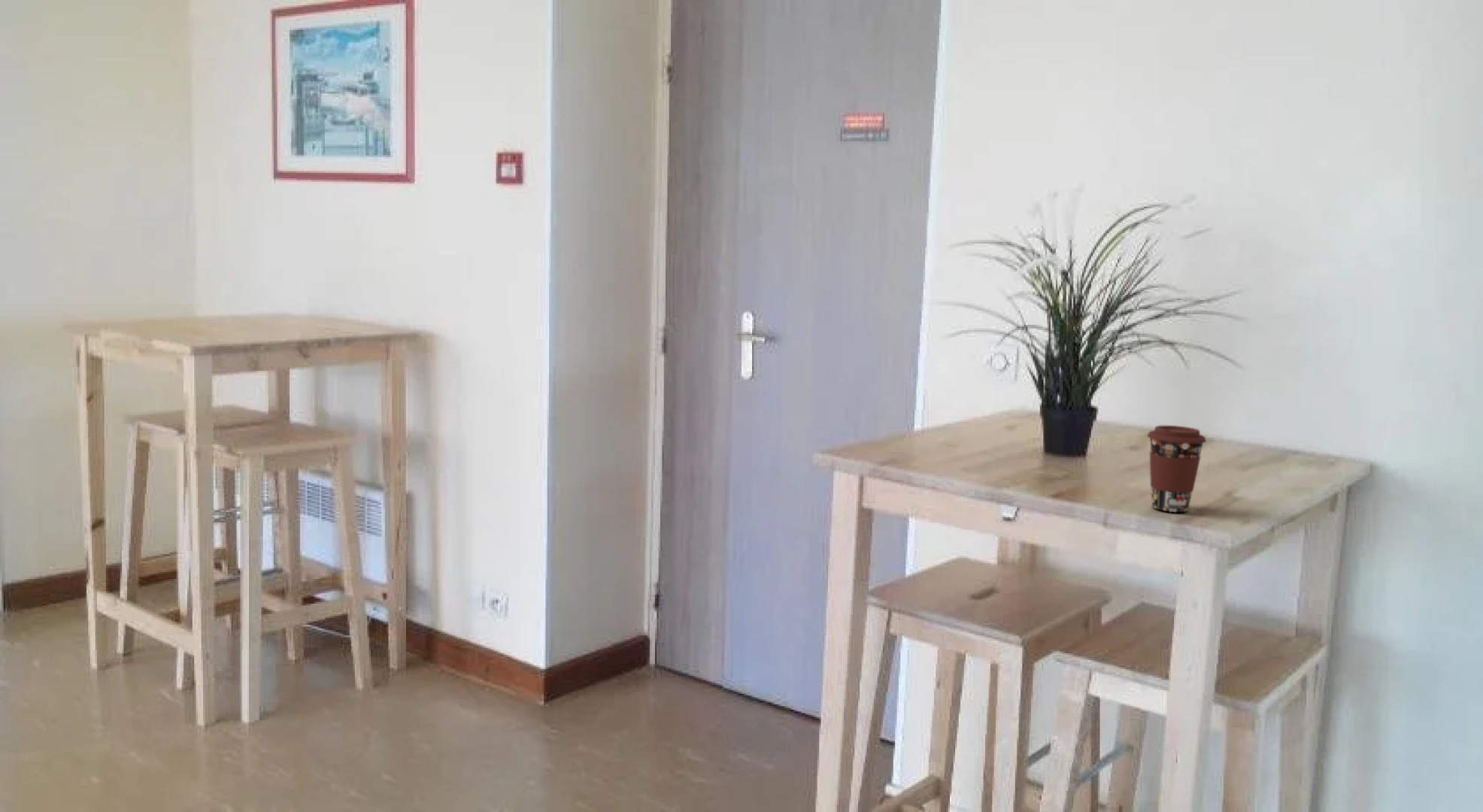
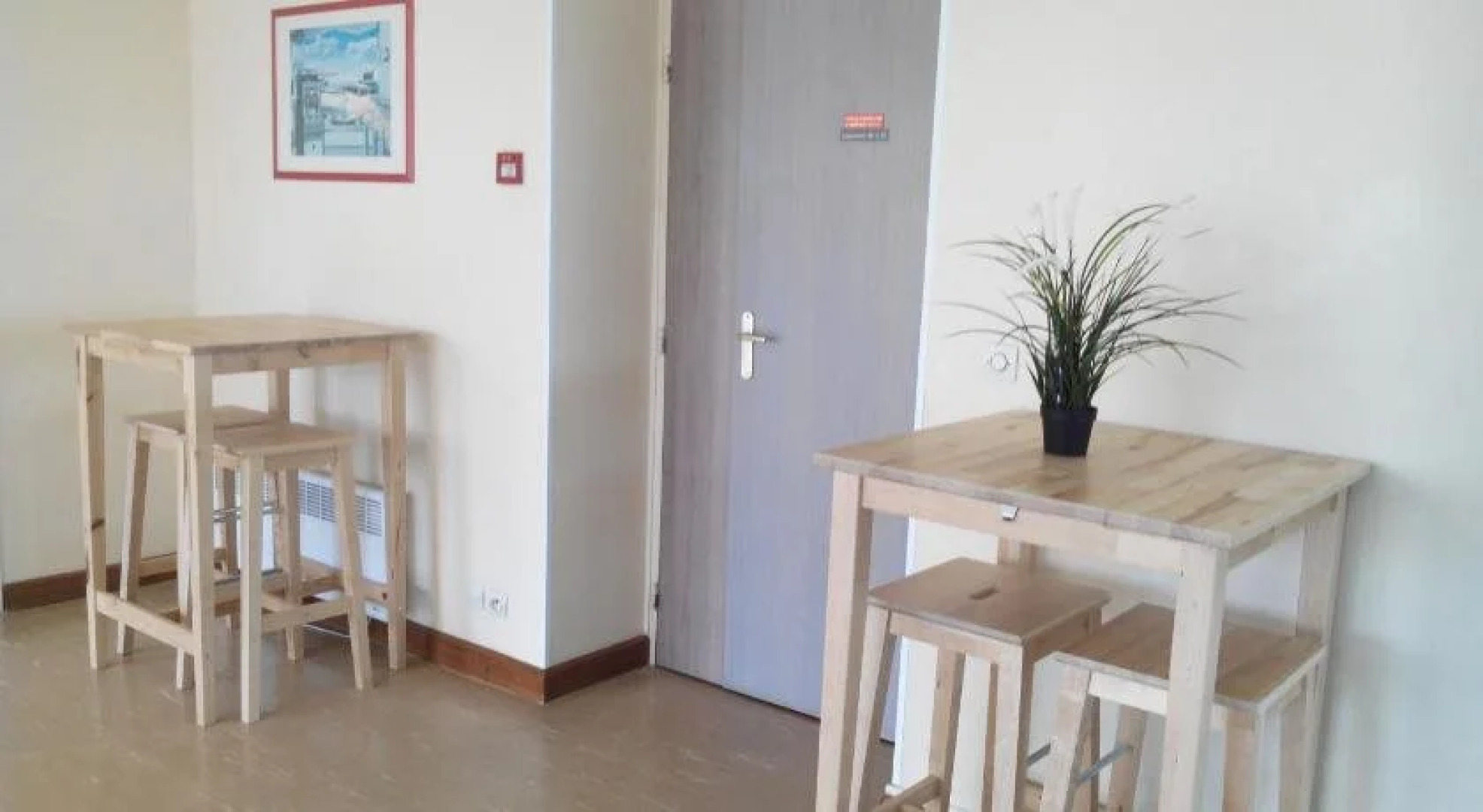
- coffee cup (1173, 468)
